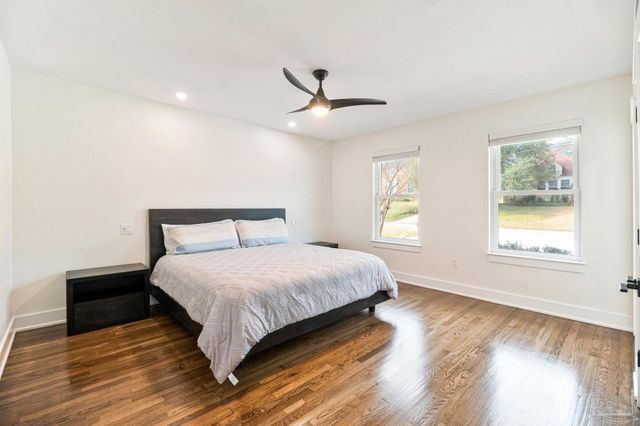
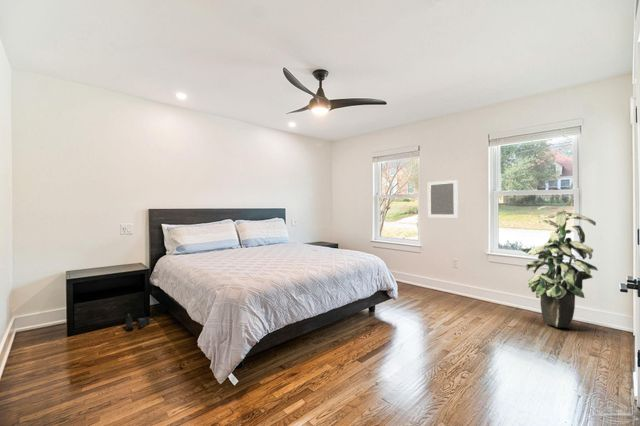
+ indoor plant (555, 265)
+ boots (138, 319)
+ home mirror (442, 199)
